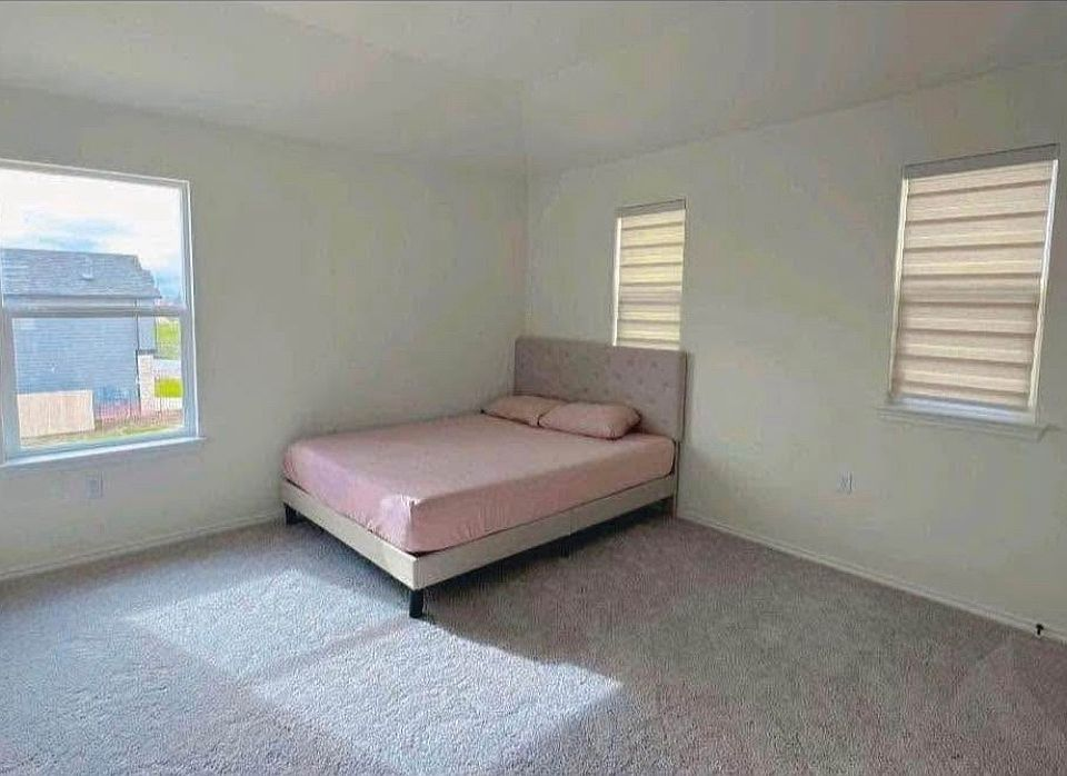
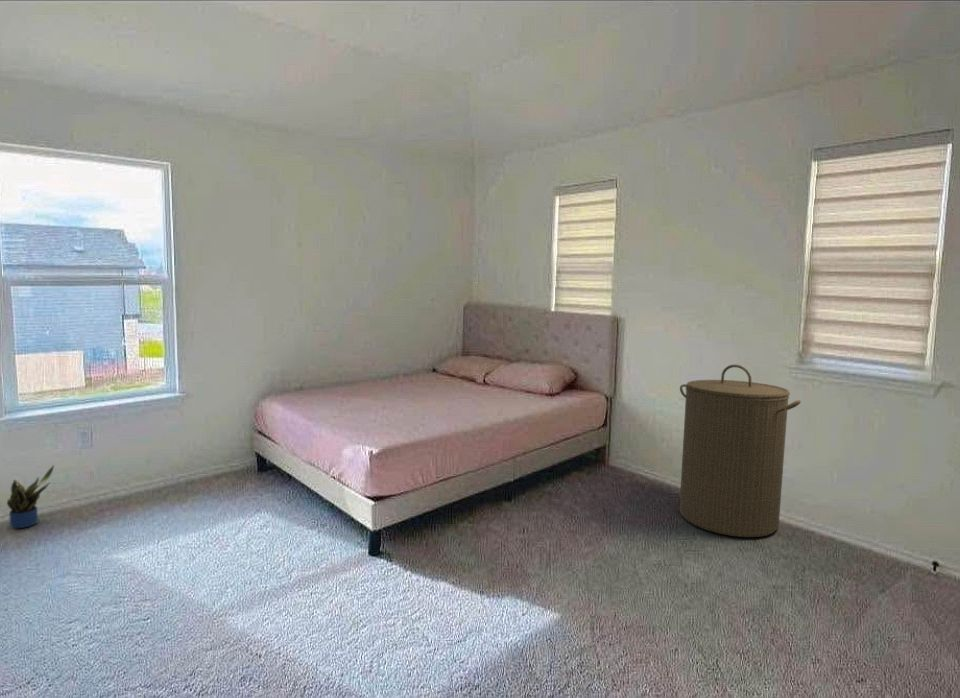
+ potted plant (31, 494)
+ laundry hamper (732, 442)
